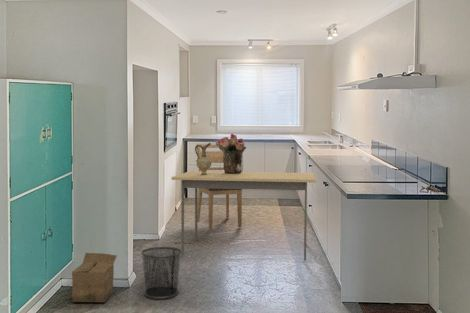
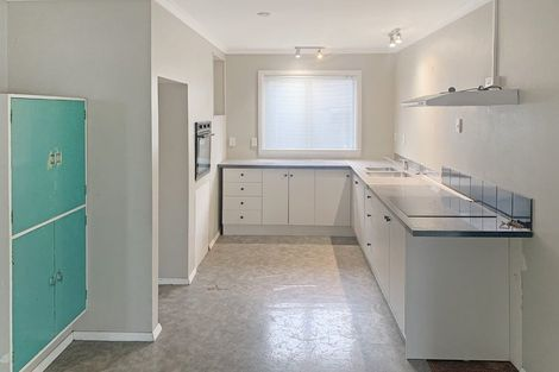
- bouquet (233, 153)
- dining table (246, 188)
- waste bin (161, 271)
- ceramic jug (203, 158)
- cardboard box (95, 276)
- chair (218, 189)
